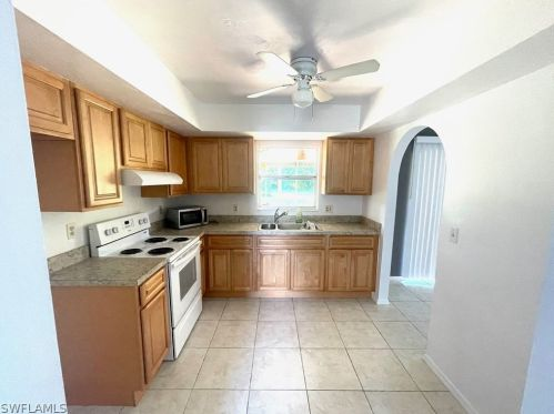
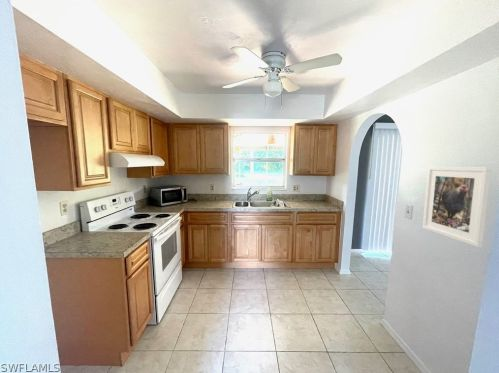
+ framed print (451, 202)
